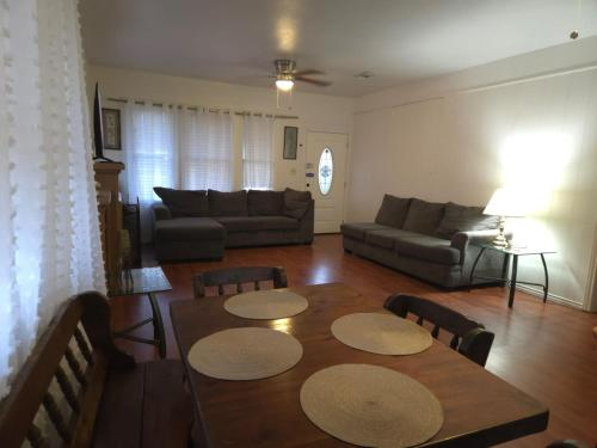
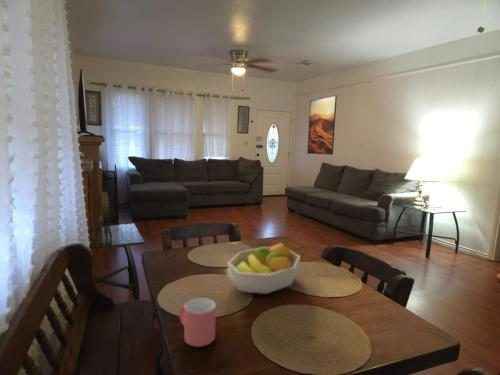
+ fruit bowl (265, 265)
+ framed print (321, 126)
+ mug (195, 319)
